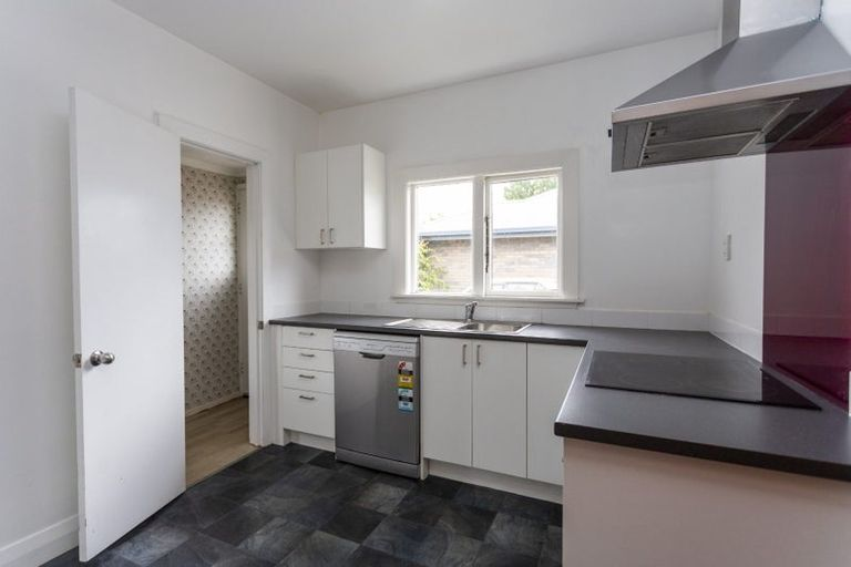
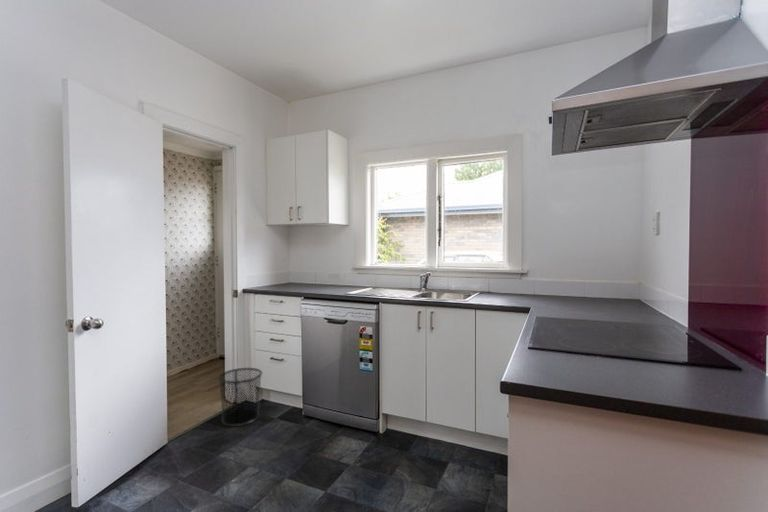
+ trash can (240, 395)
